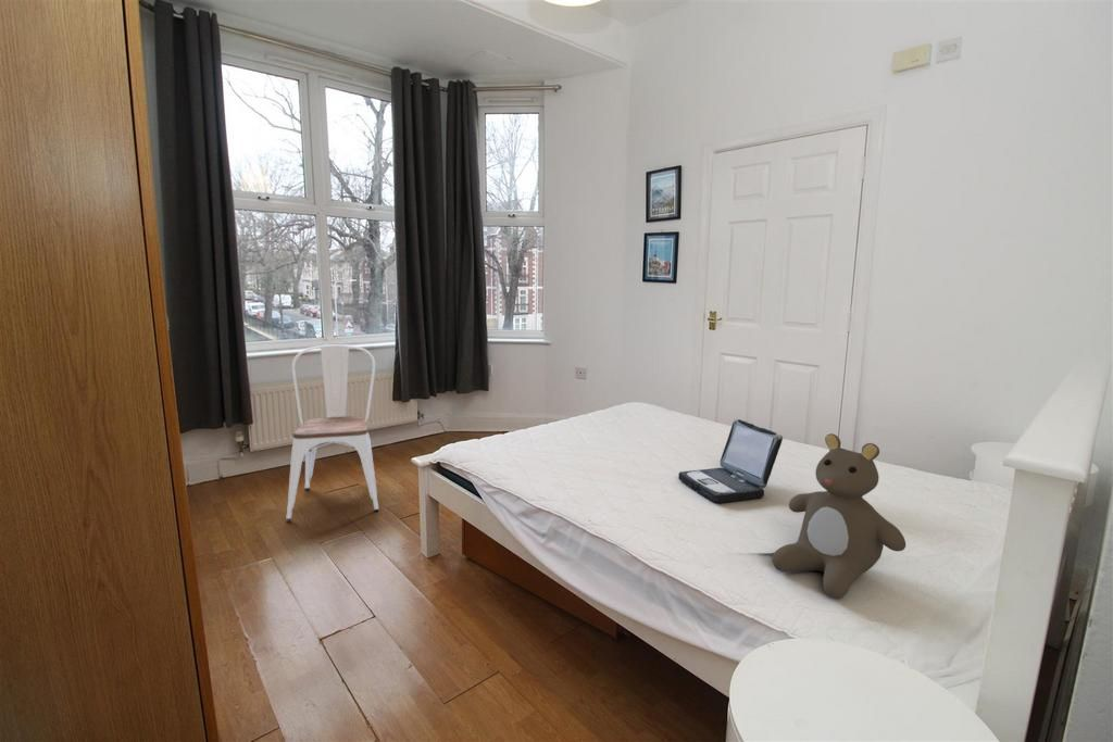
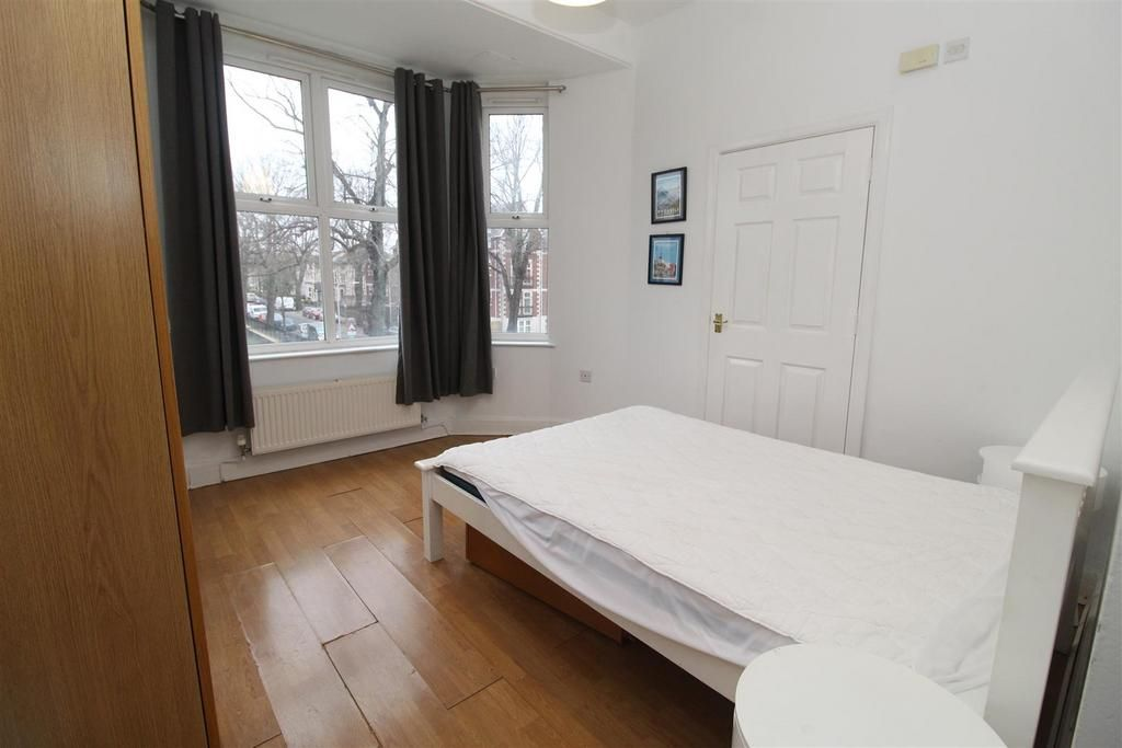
- teddy bear (833, 508)
- chair (334, 425)
- laptop (728, 457)
